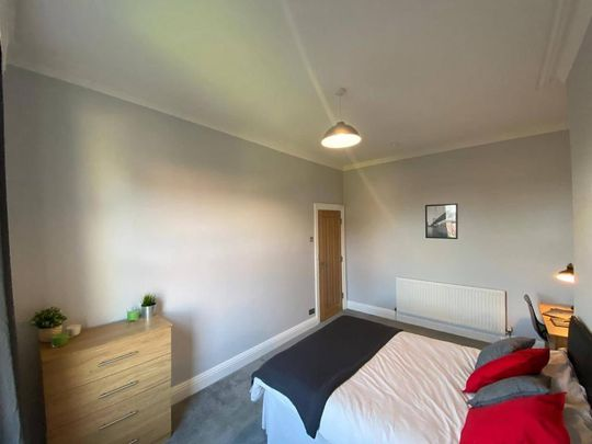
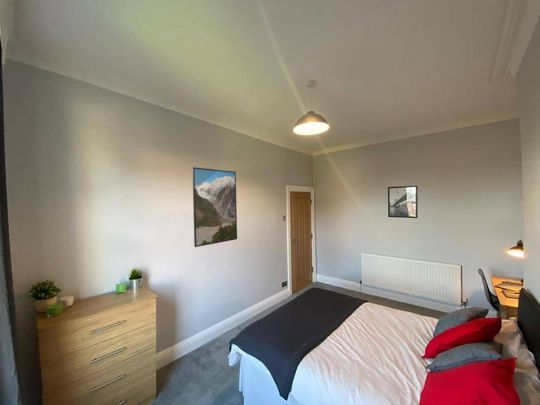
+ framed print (216, 206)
